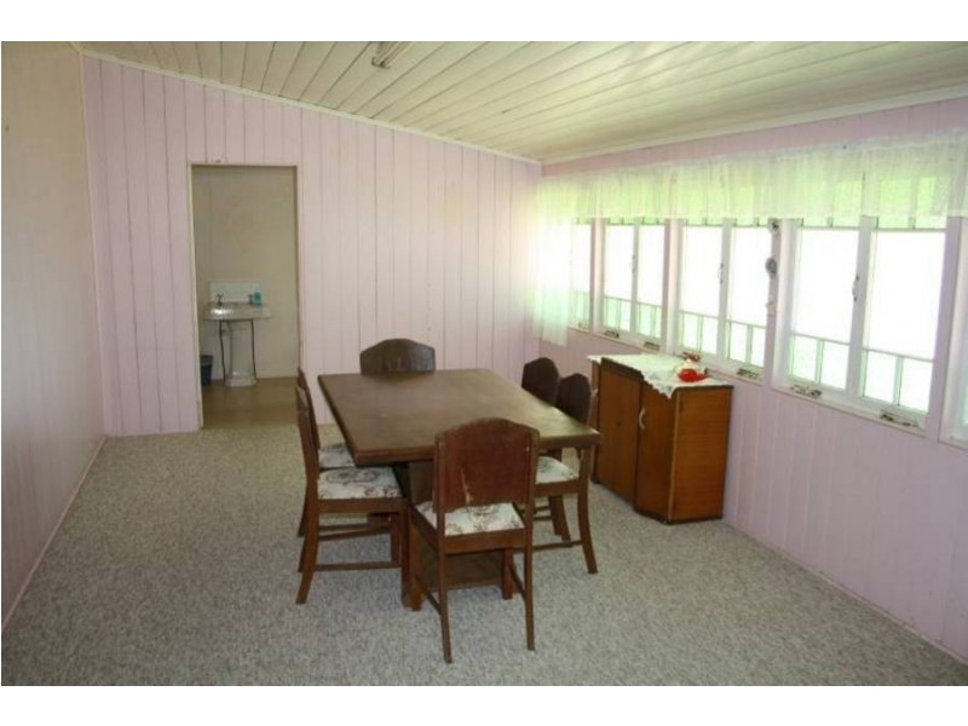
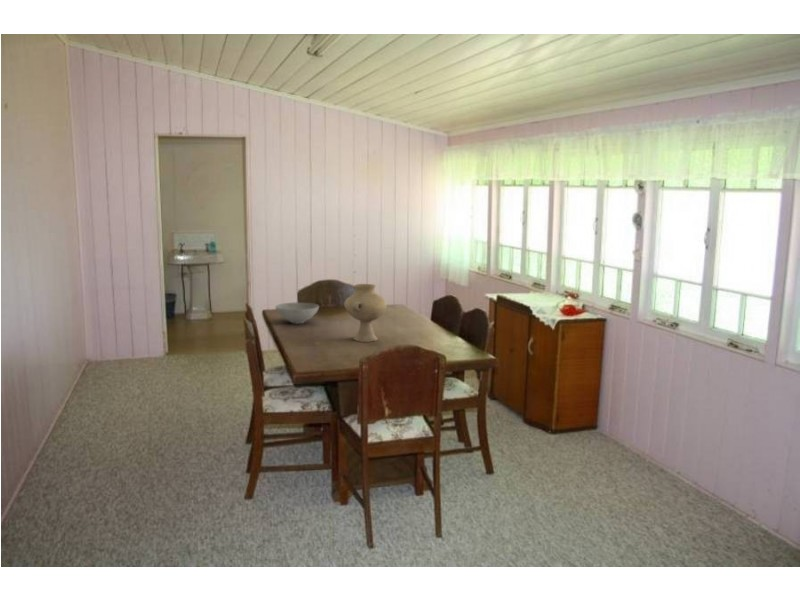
+ vase (365, 312)
+ bowl (297, 314)
